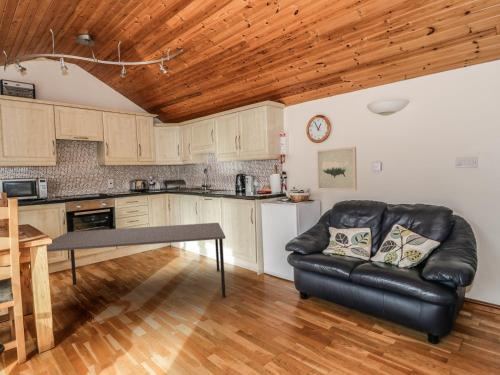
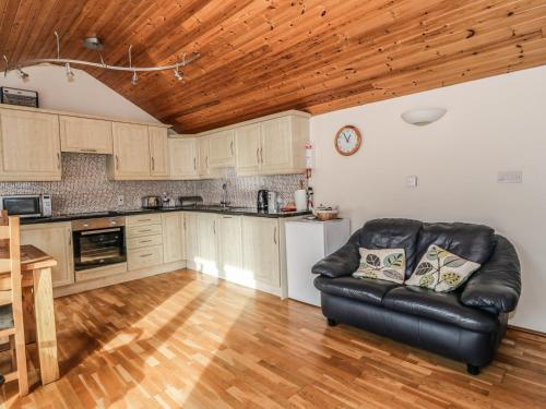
- dining table (142, 244)
- wall art (335, 169)
